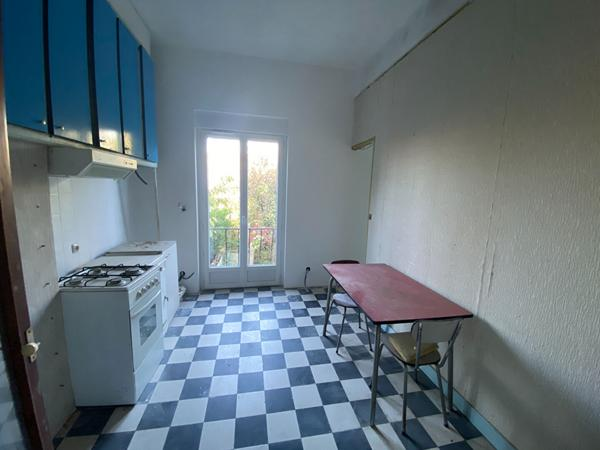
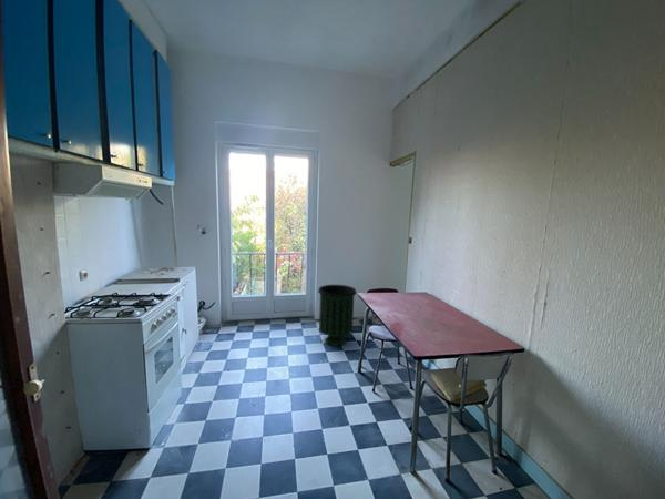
+ trash can (336, 315)
